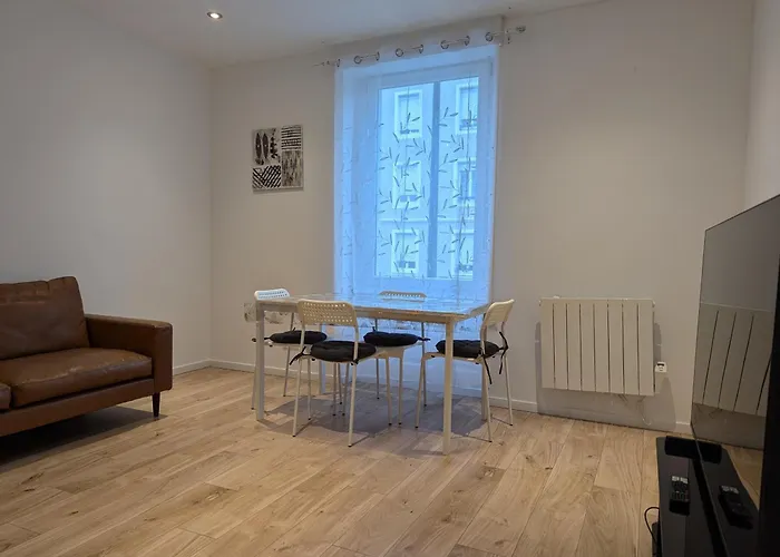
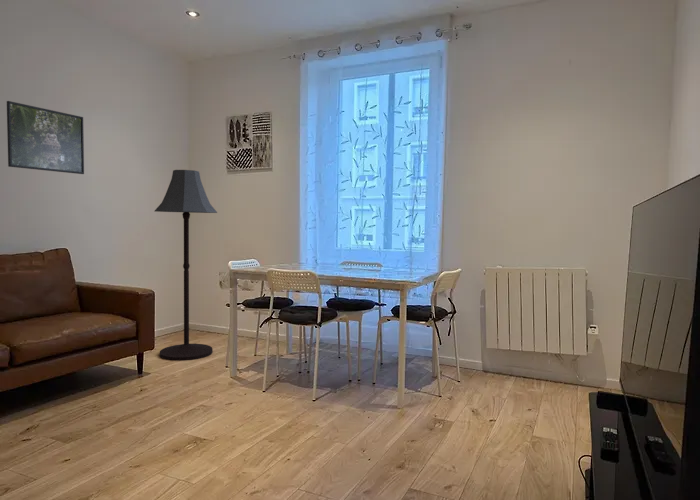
+ floor lamp (186, 263)
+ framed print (48, 140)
